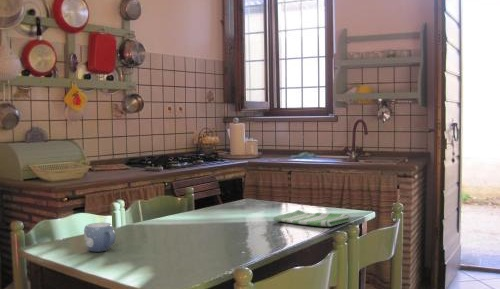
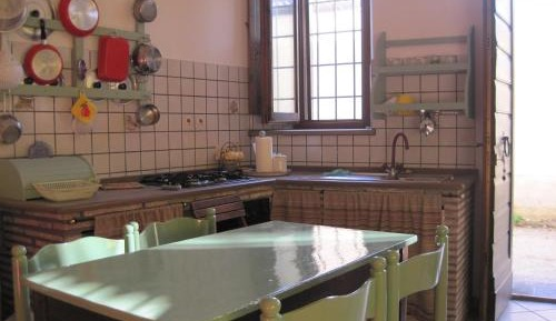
- dish towel (312, 217)
- mug (102, 238)
